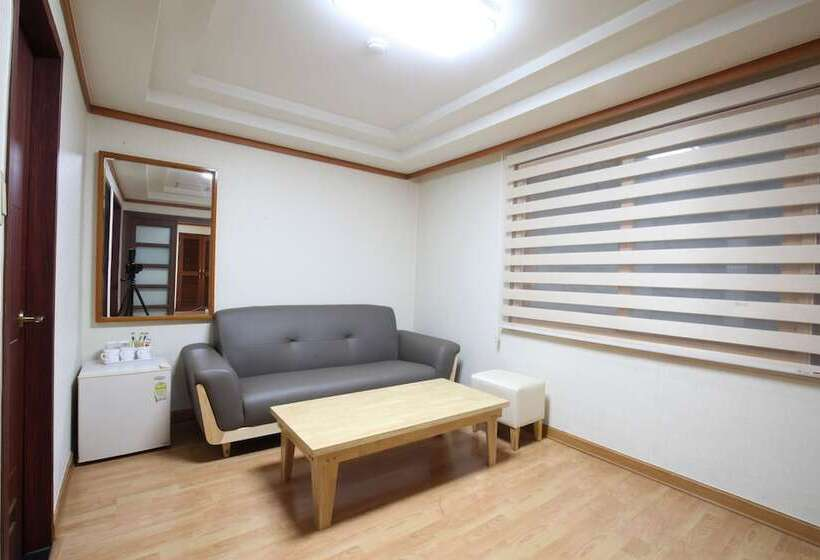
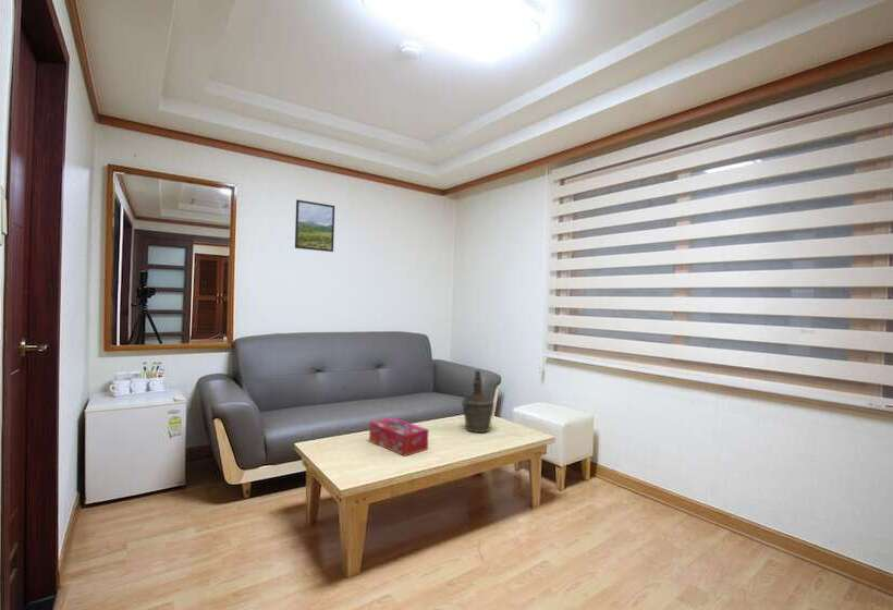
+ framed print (315, 225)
+ bottle (477, 400)
+ tissue box (397, 435)
